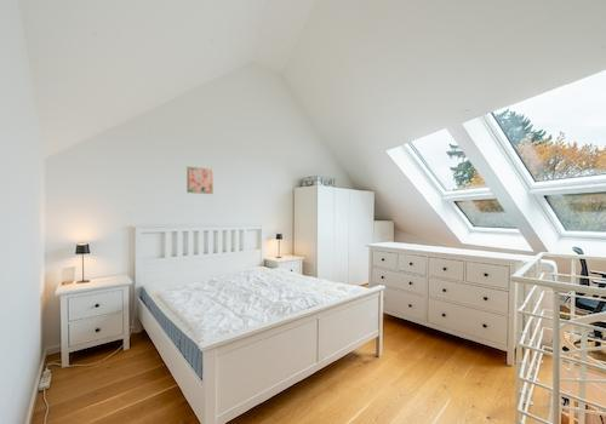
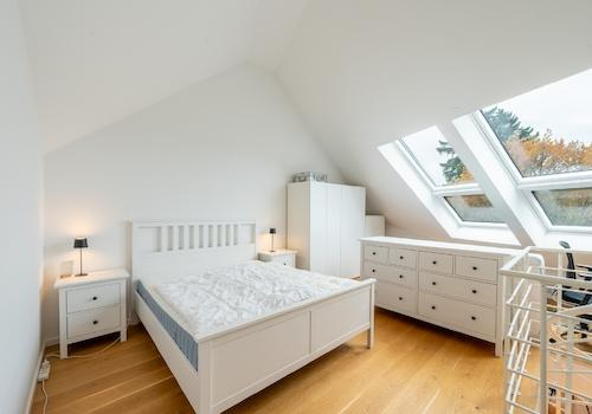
- wall art (200, 181)
